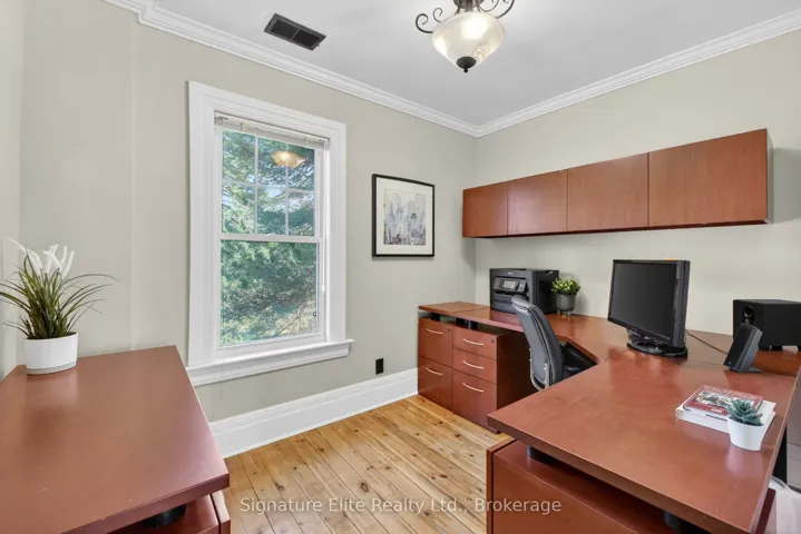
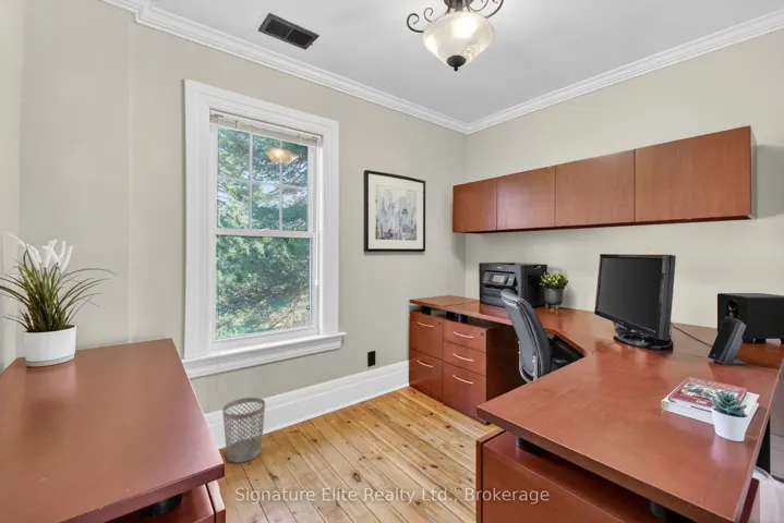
+ wastebasket (244, 429)
